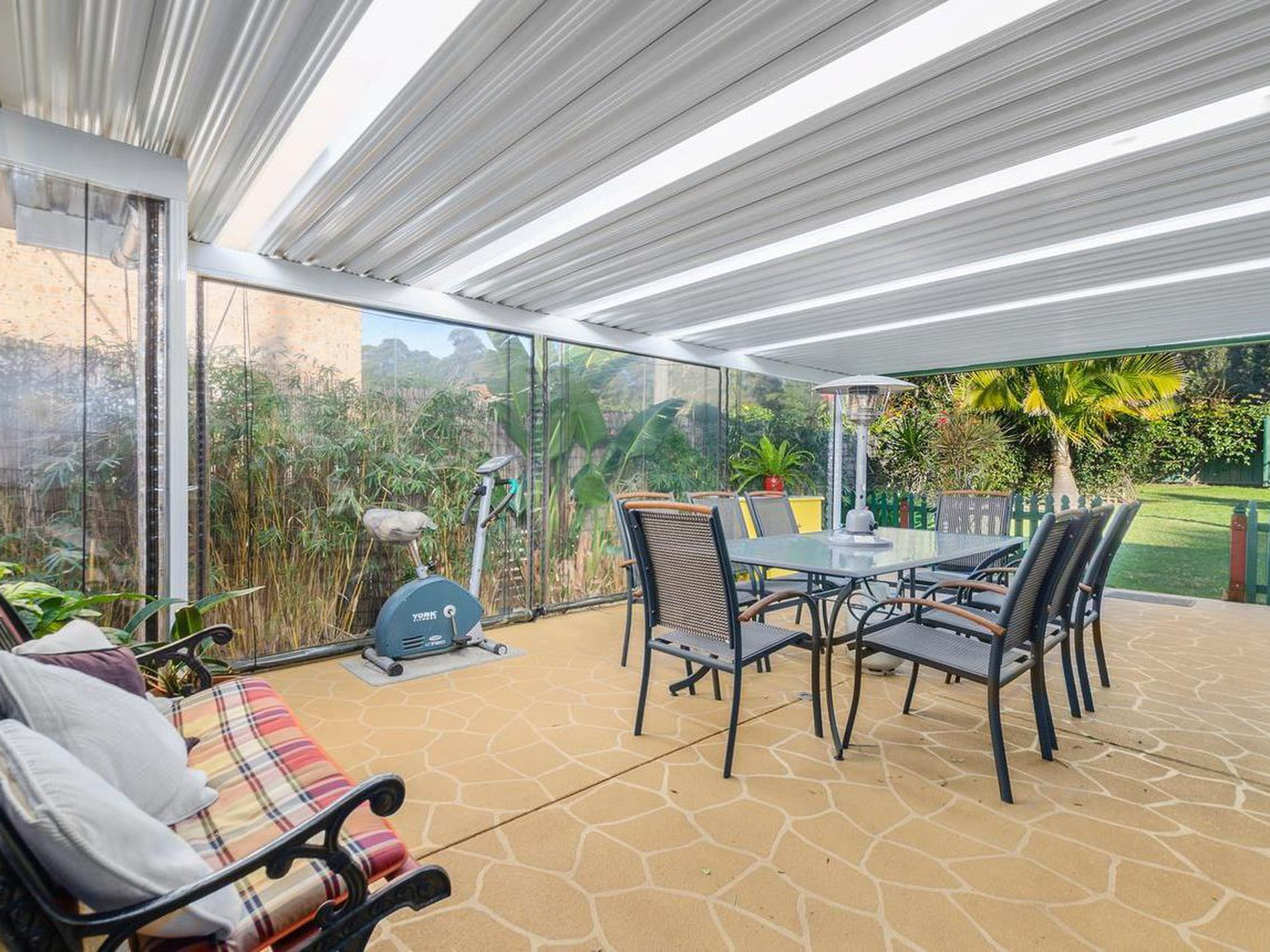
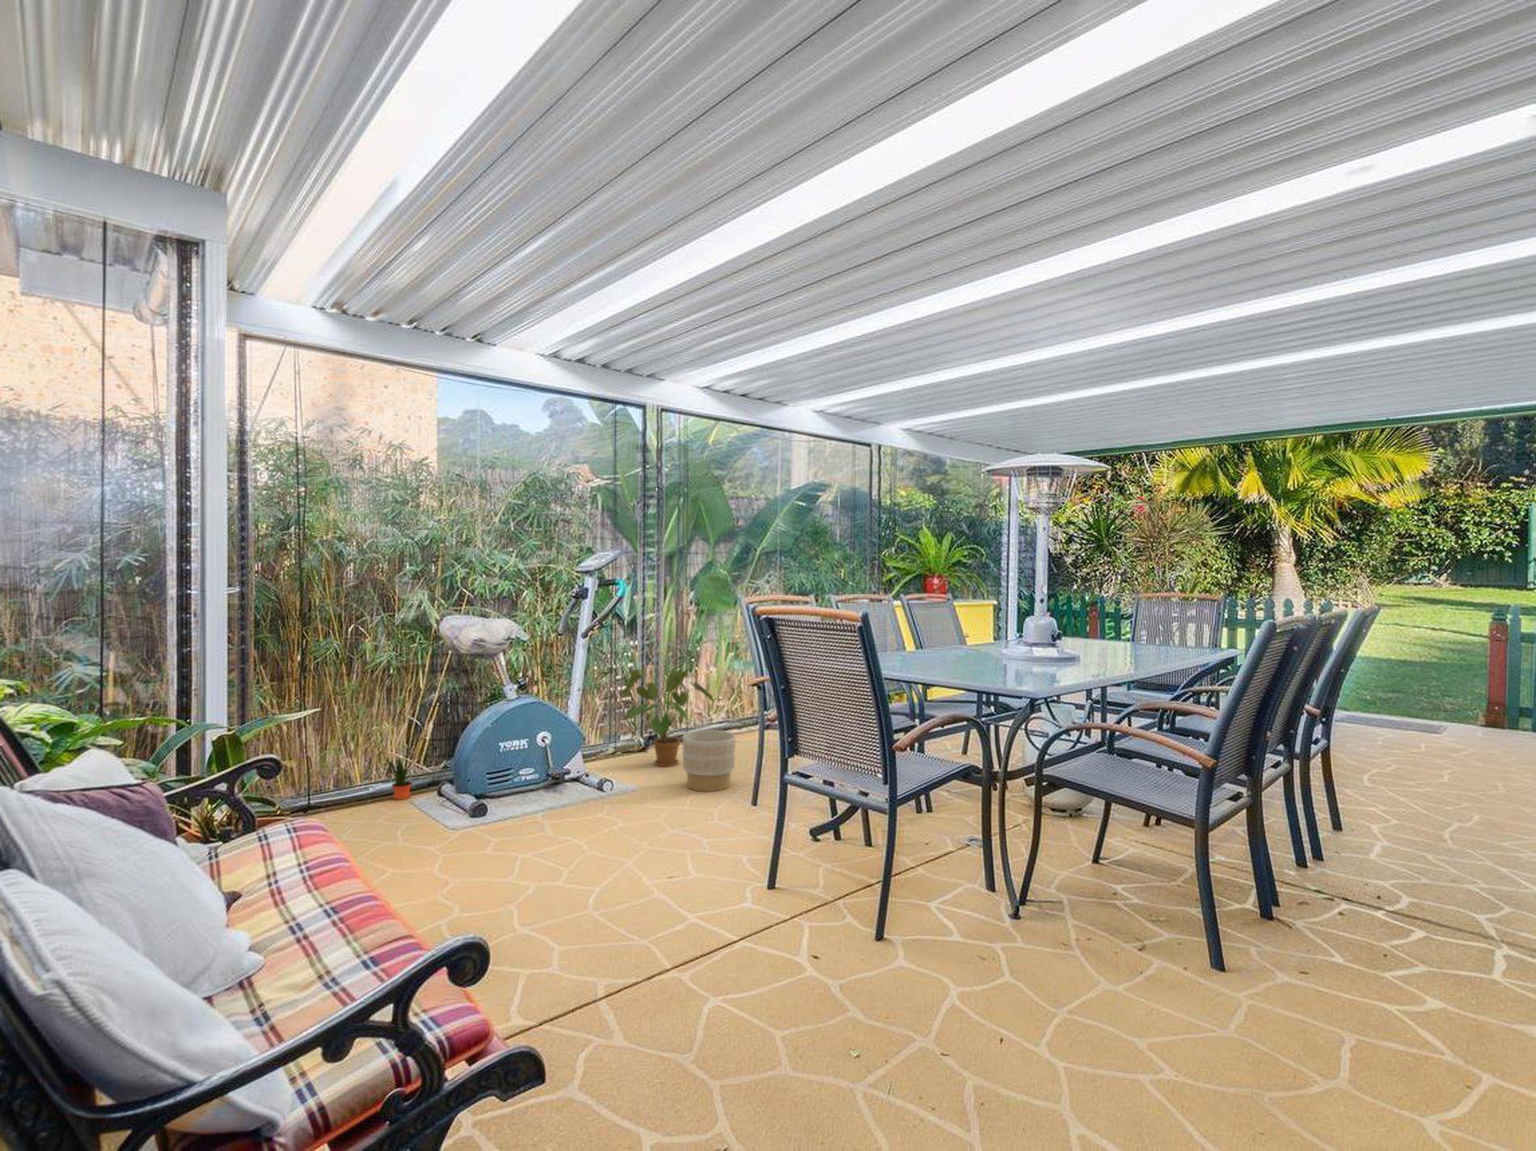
+ planter (709, 760)
+ house plant (666, 713)
+ potted plant (399, 776)
